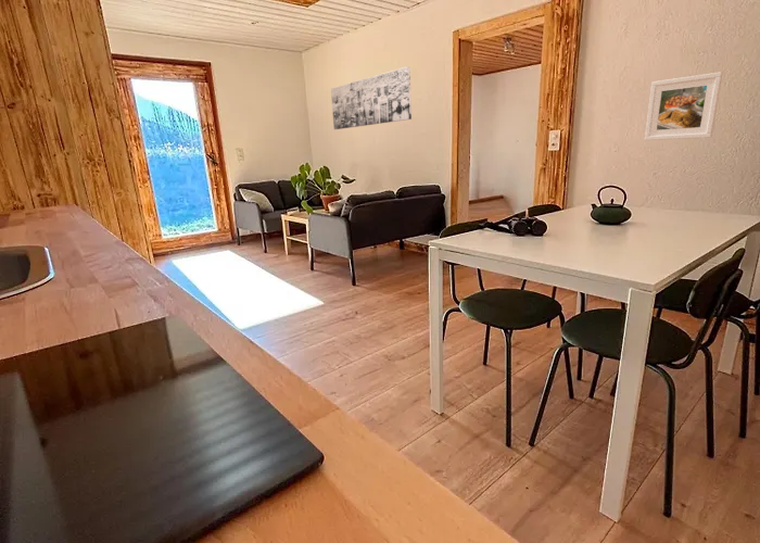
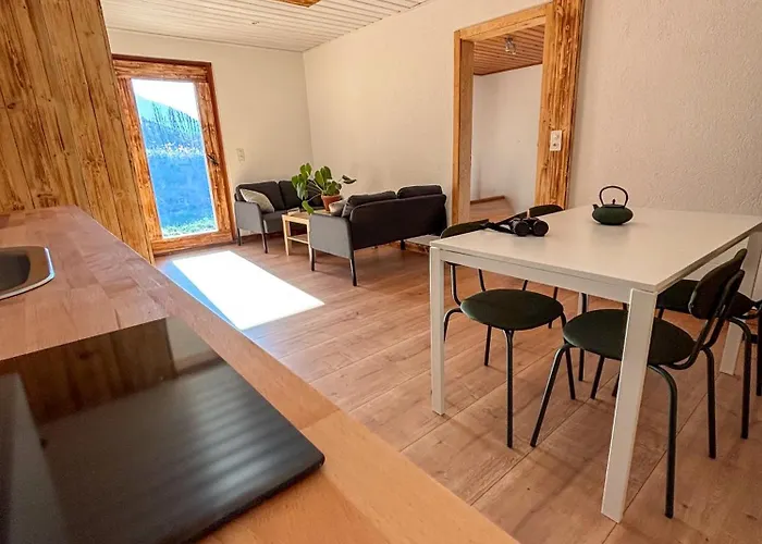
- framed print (681, 109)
- wall art (366, 102)
